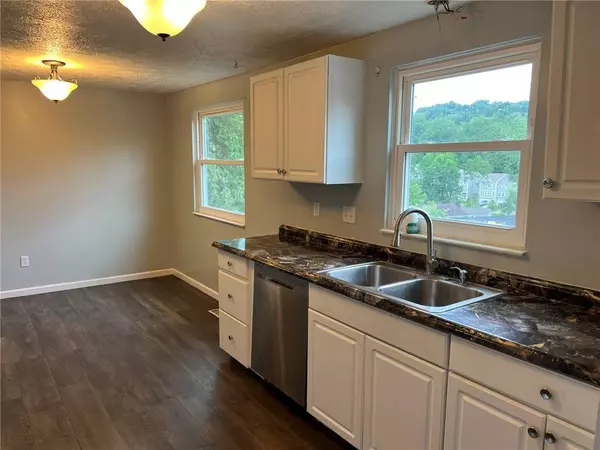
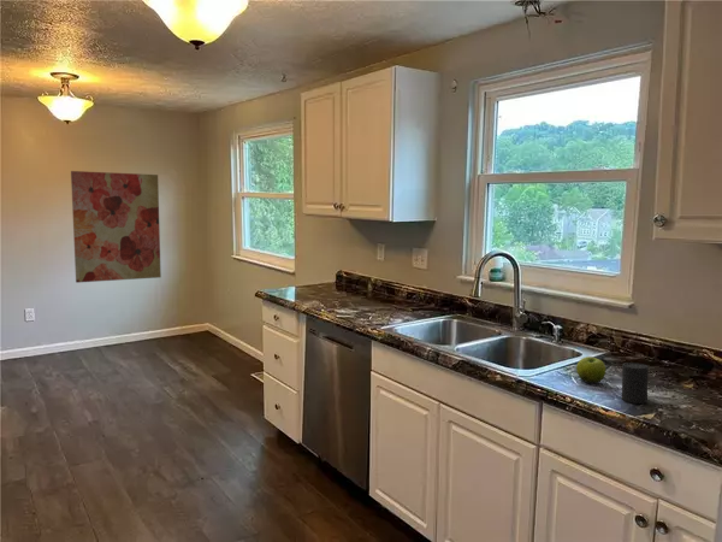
+ fruit (591, 369)
+ cup (634, 382)
+ wall art (118, 226)
